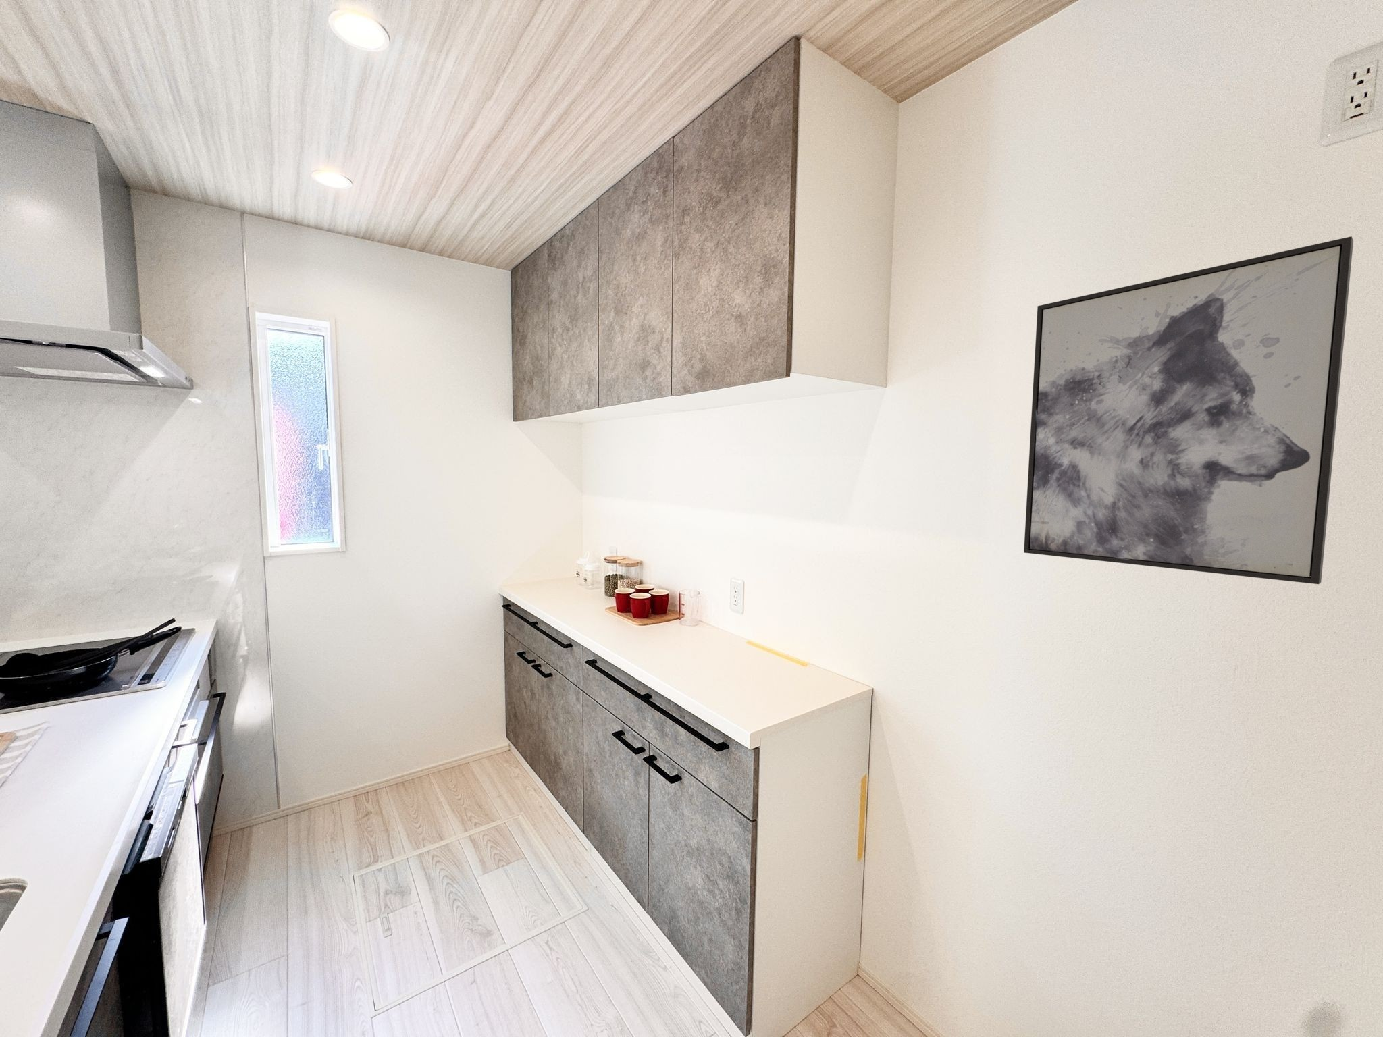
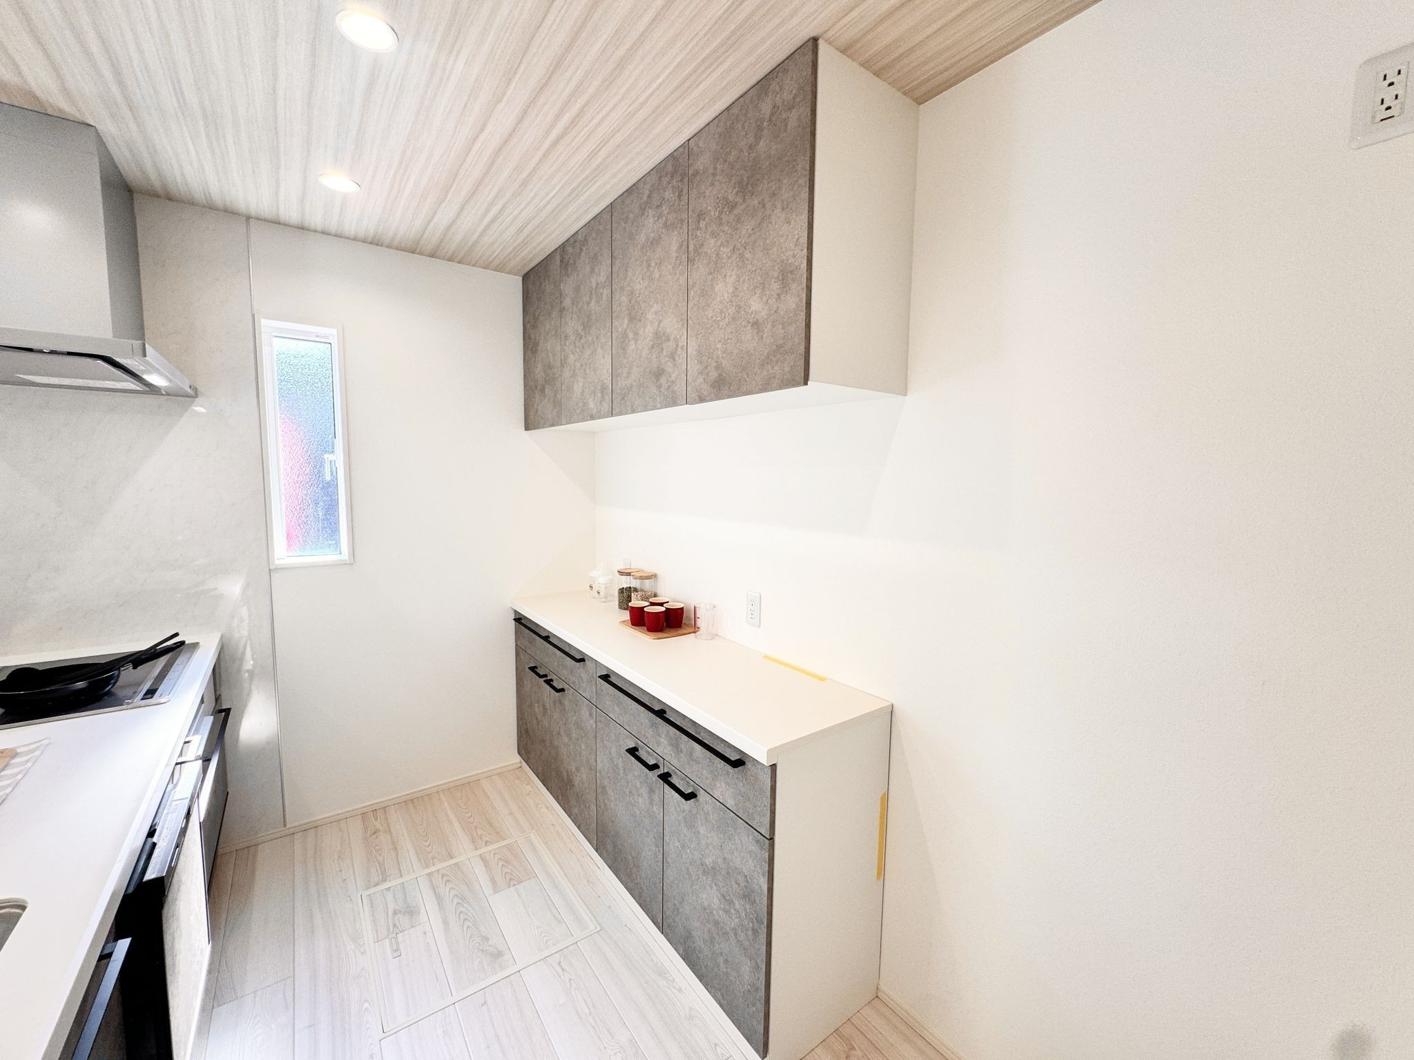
- wall art (1159, 424)
